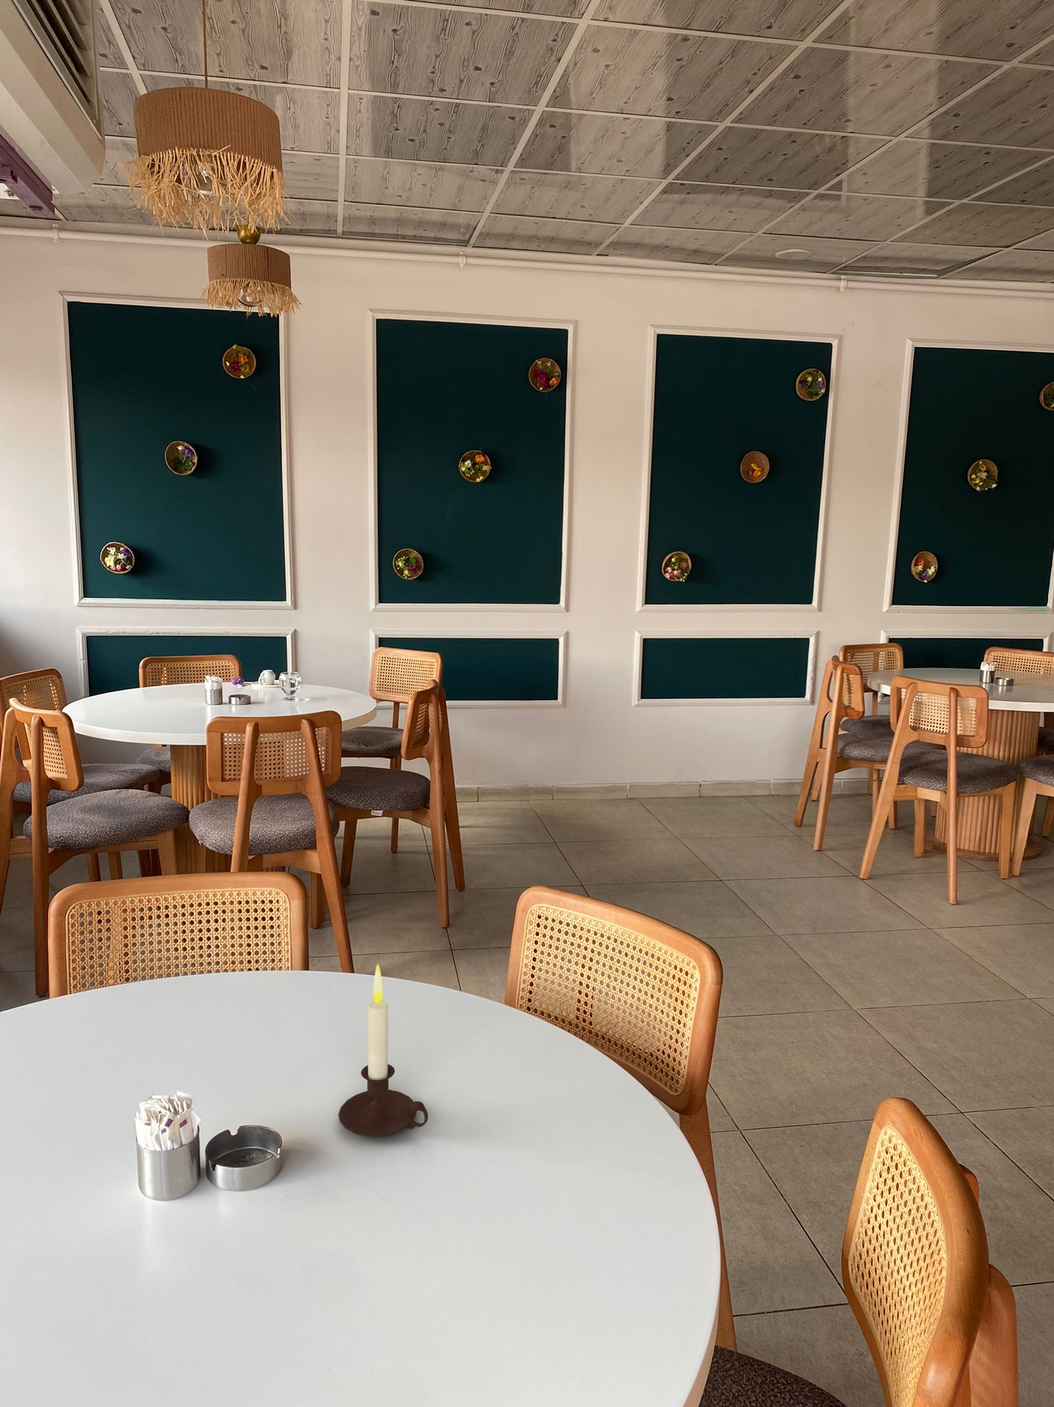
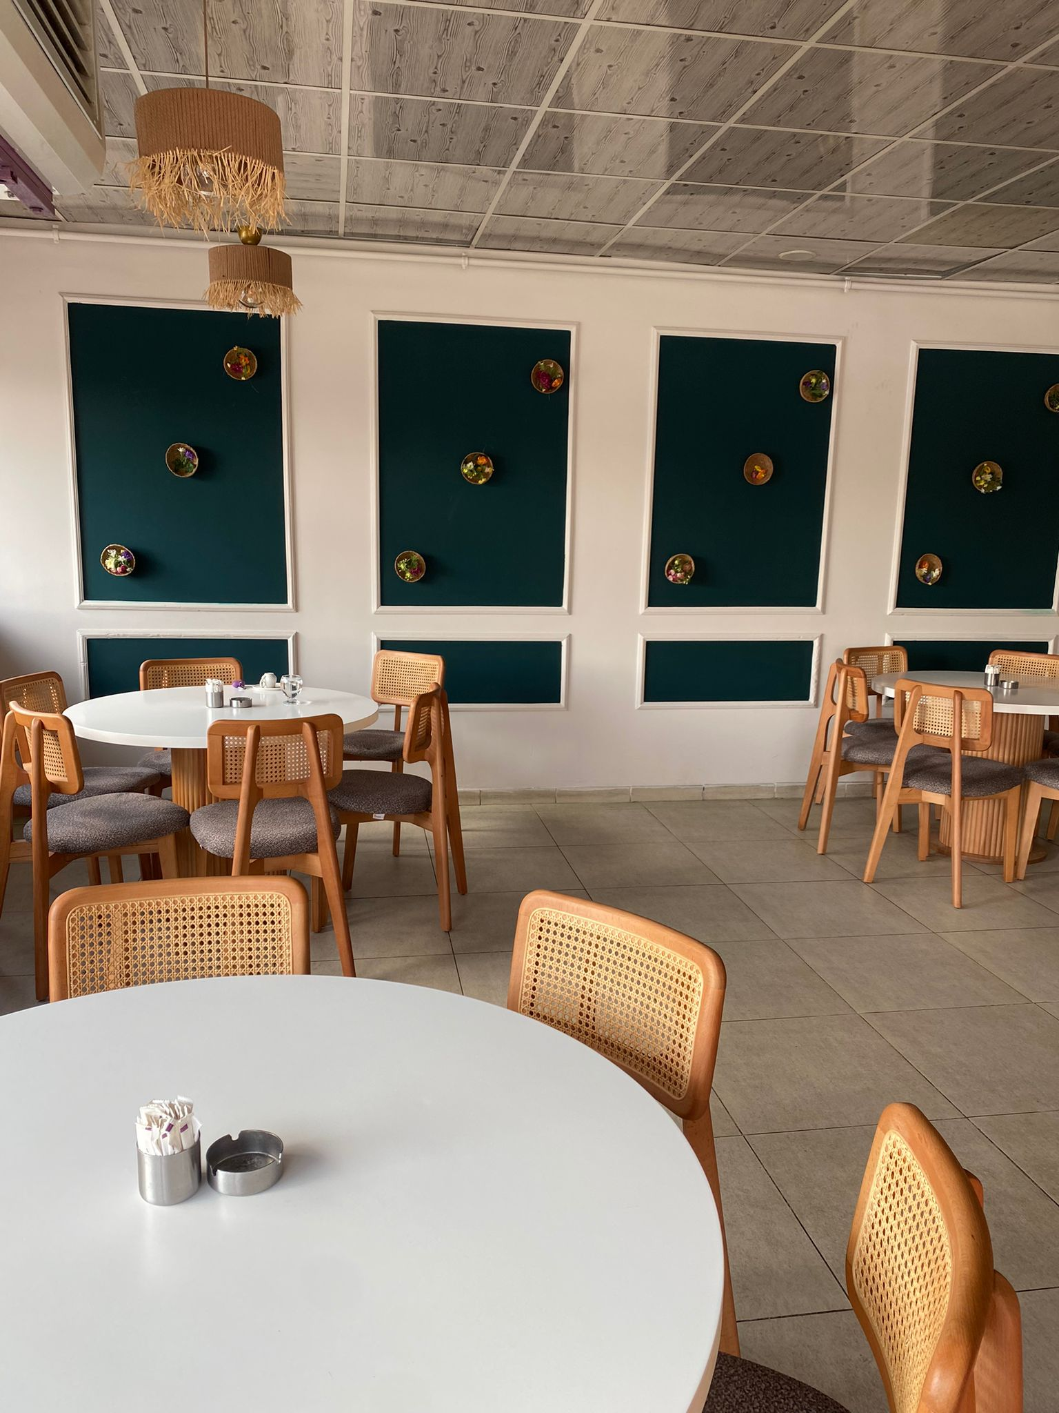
- candle (385, 1045)
